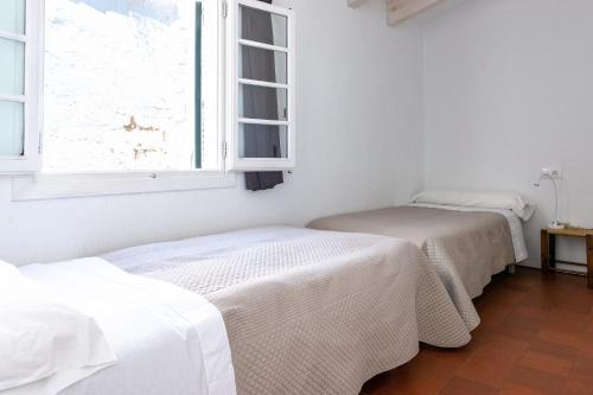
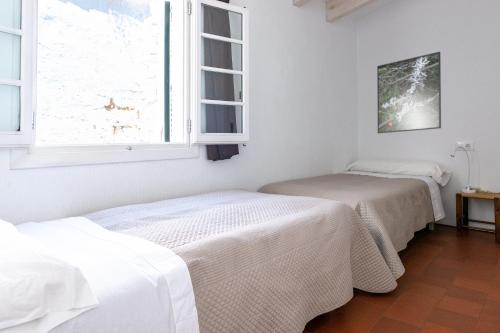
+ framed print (407, 95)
